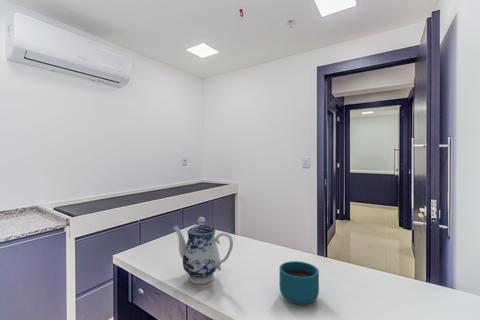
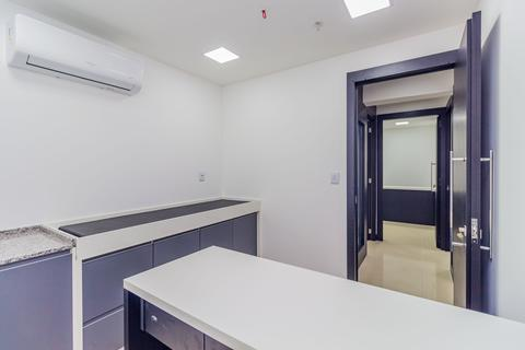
- teapot (201, 247)
- cup (297, 280)
